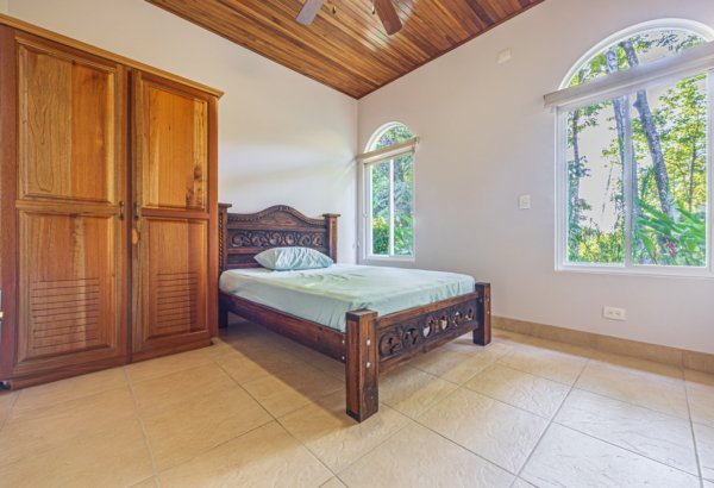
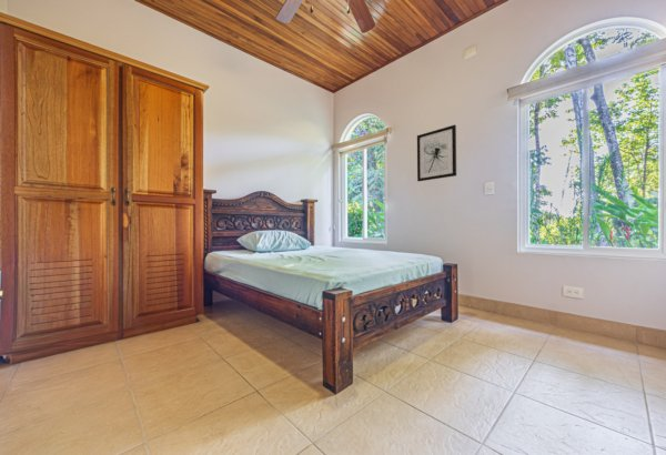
+ wall art (435, 154)
